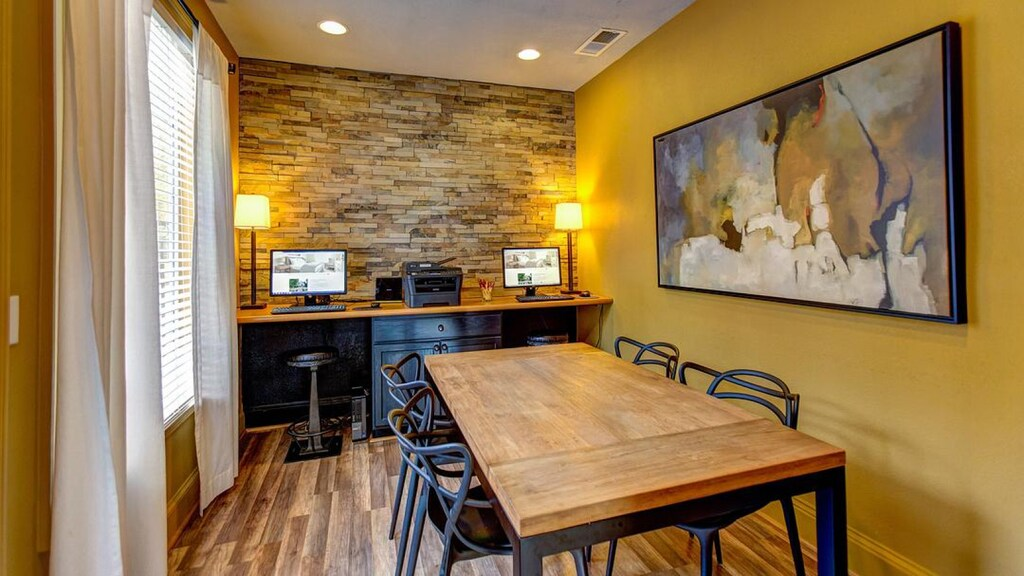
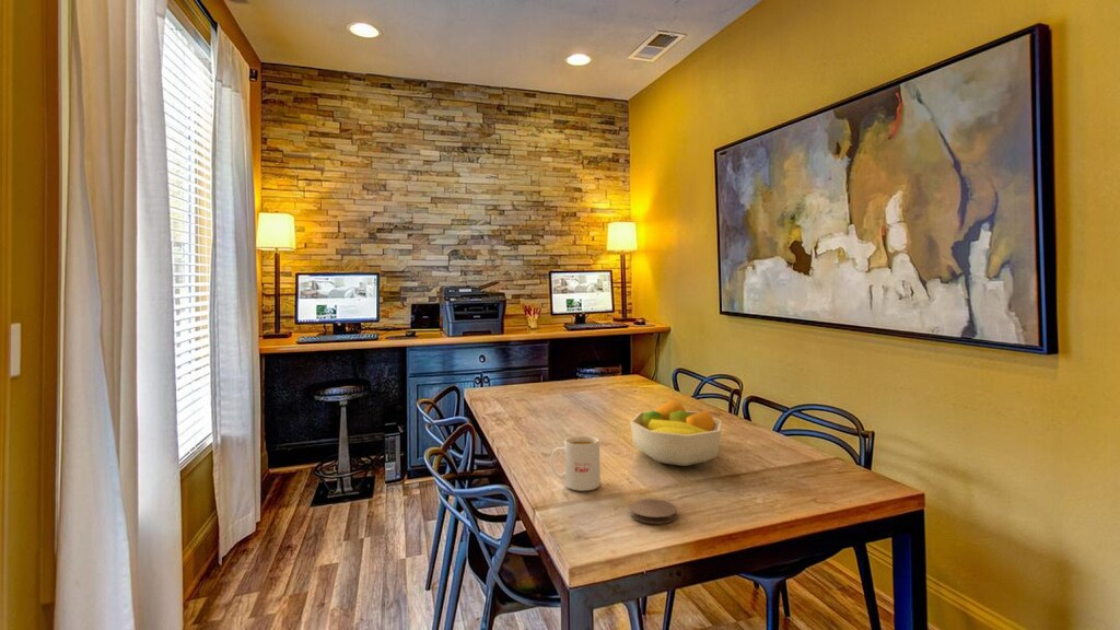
+ fruit bowl (676, 430)
+ mug (575, 463)
+ coaster (653, 511)
